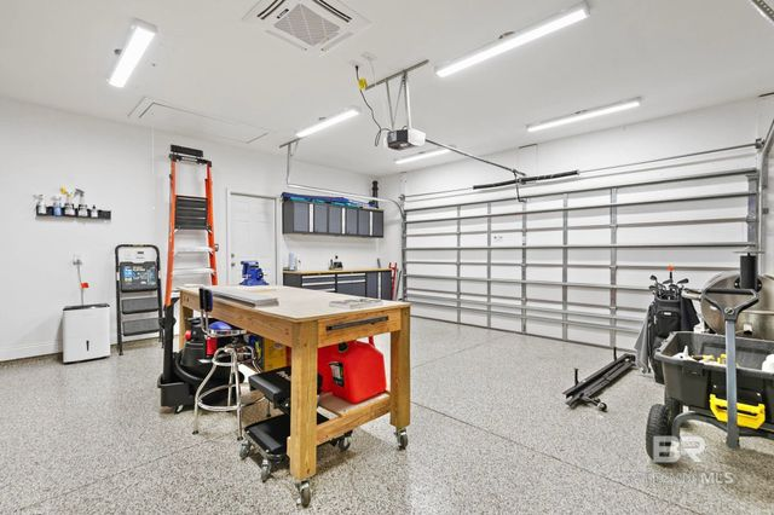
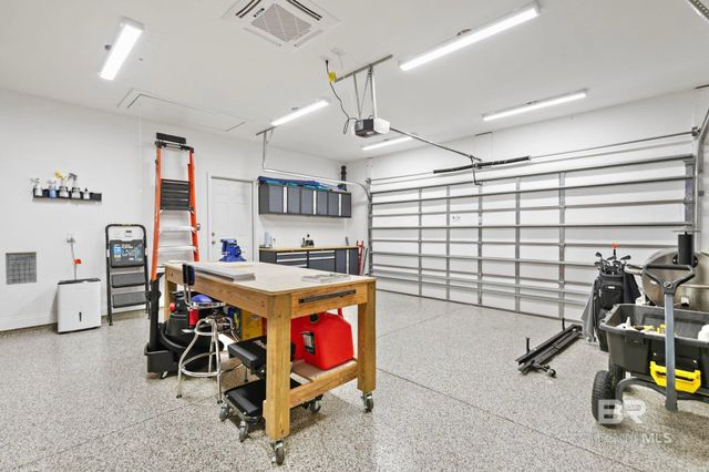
+ calendar (21, 264)
